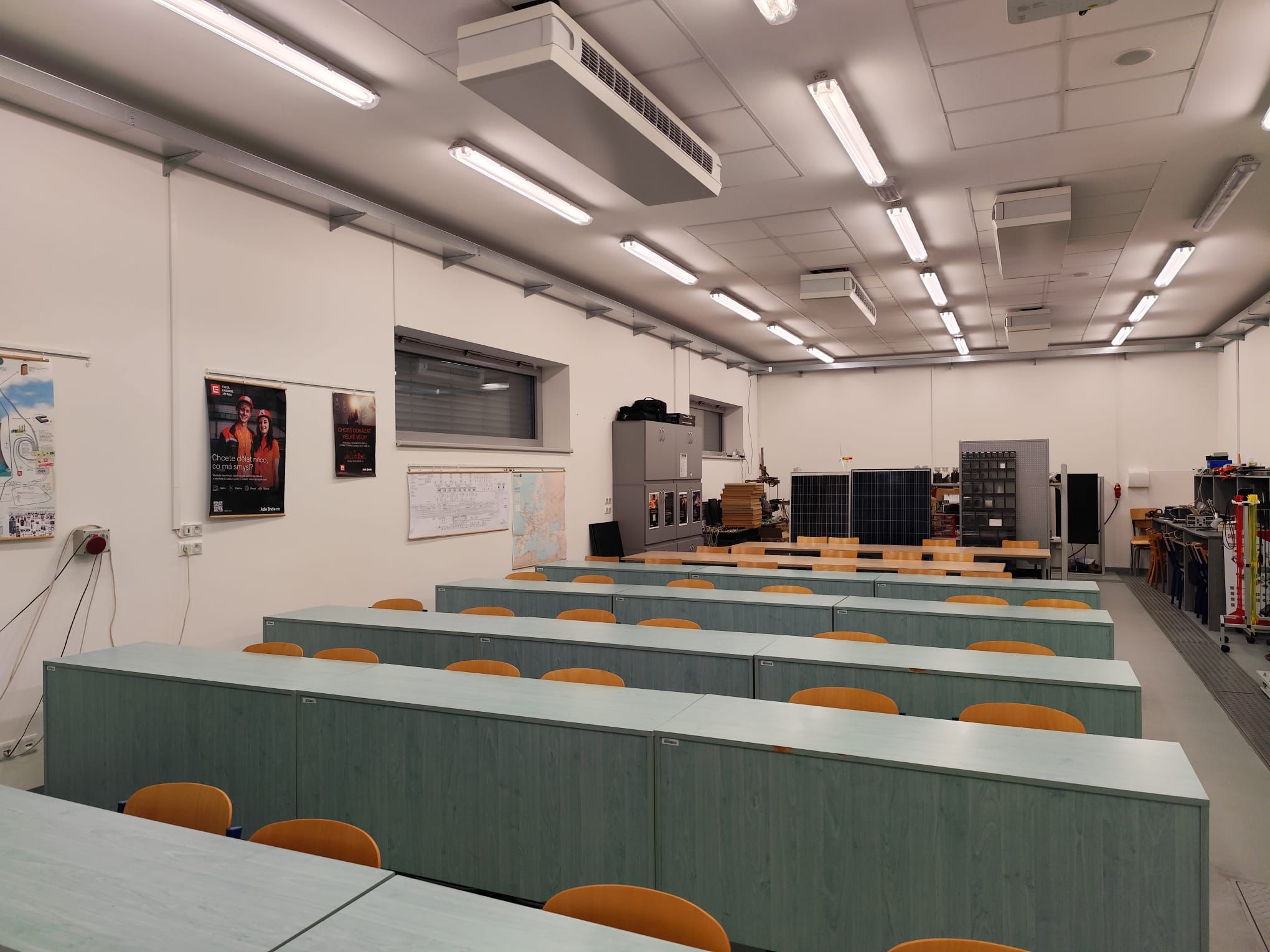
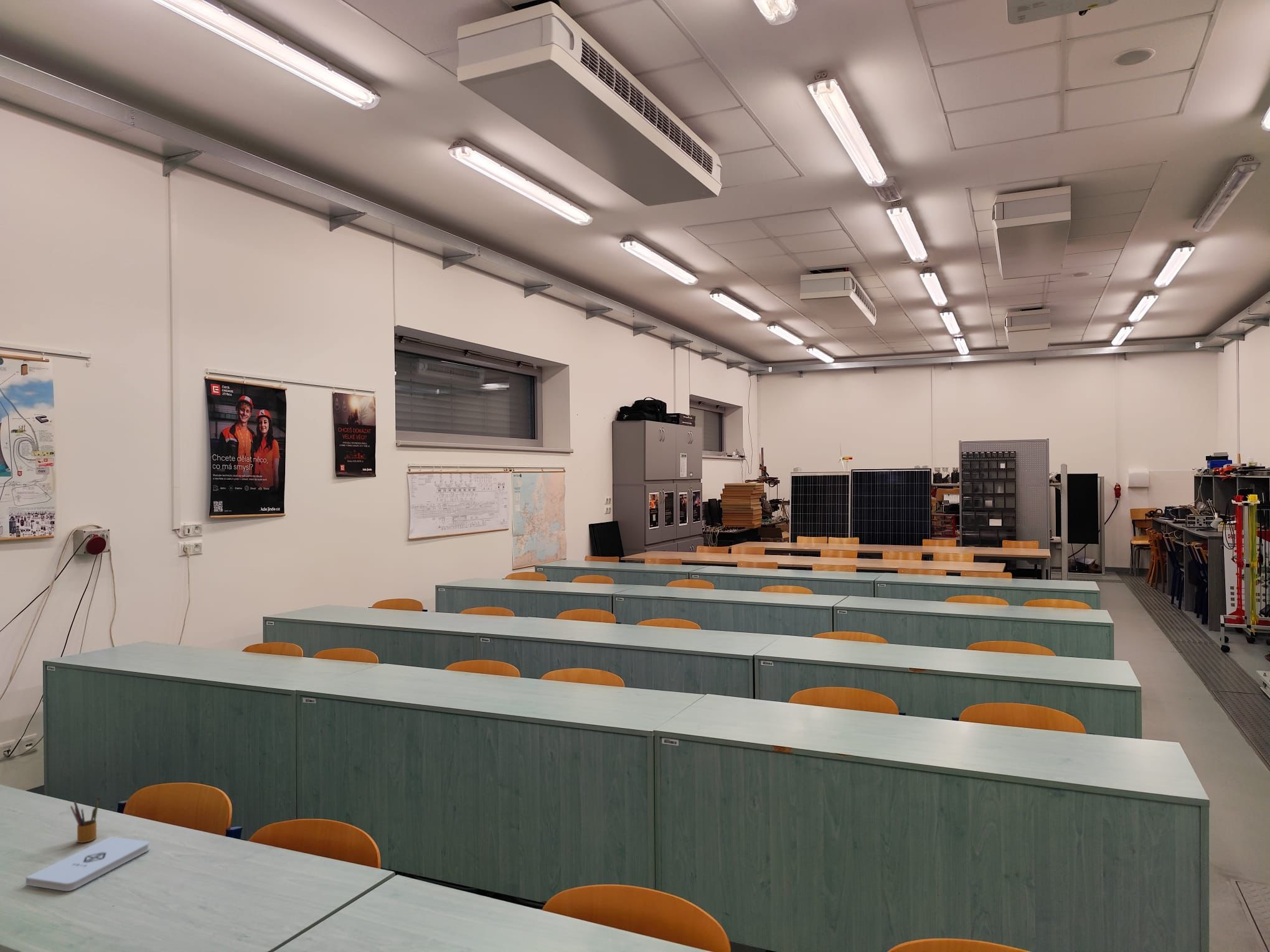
+ notepad (92, 862)
+ pencil box (87, 821)
